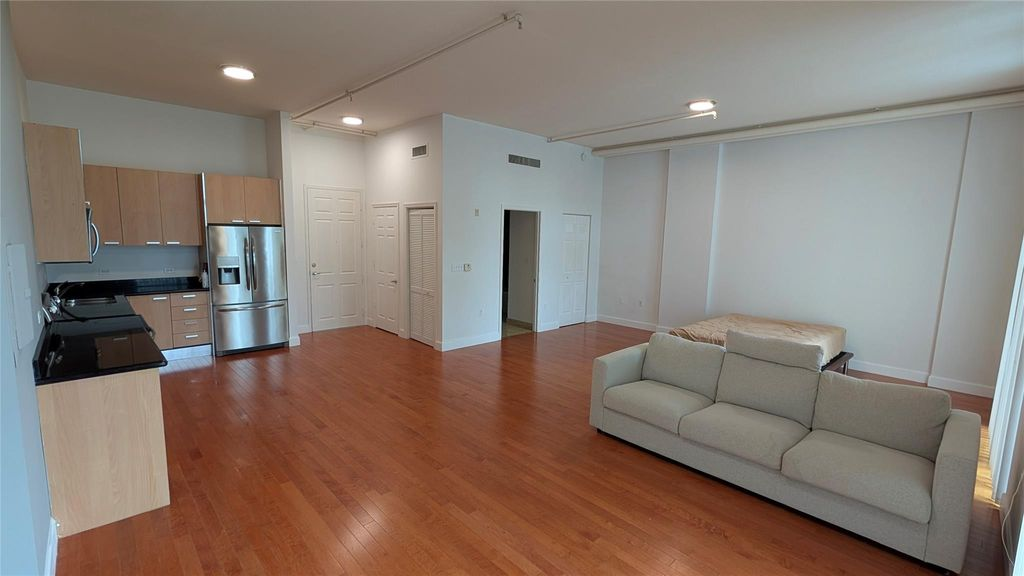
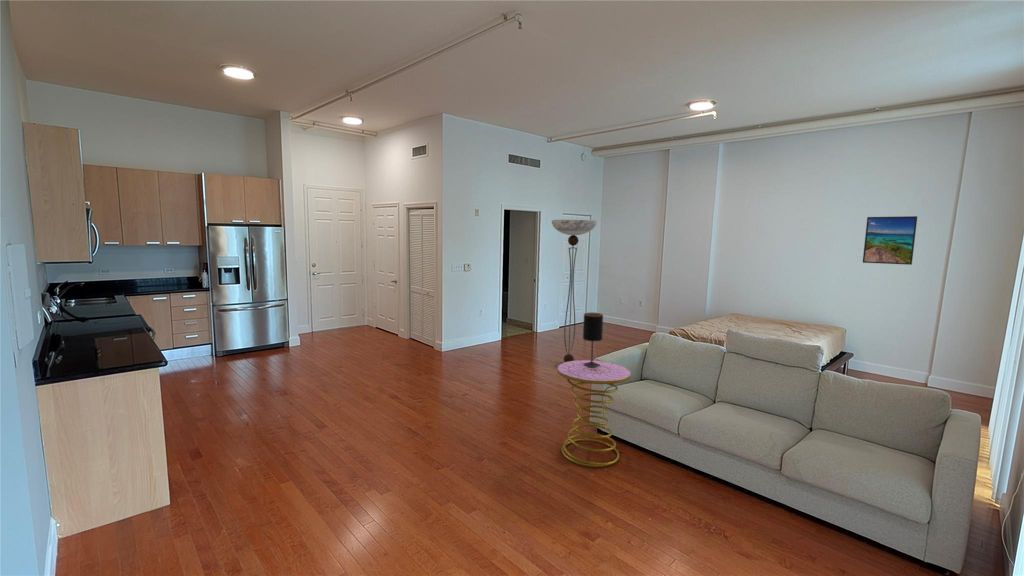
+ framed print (889, 240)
+ side table (591, 411)
+ table lamp (592, 340)
+ floor lamp (571, 294)
